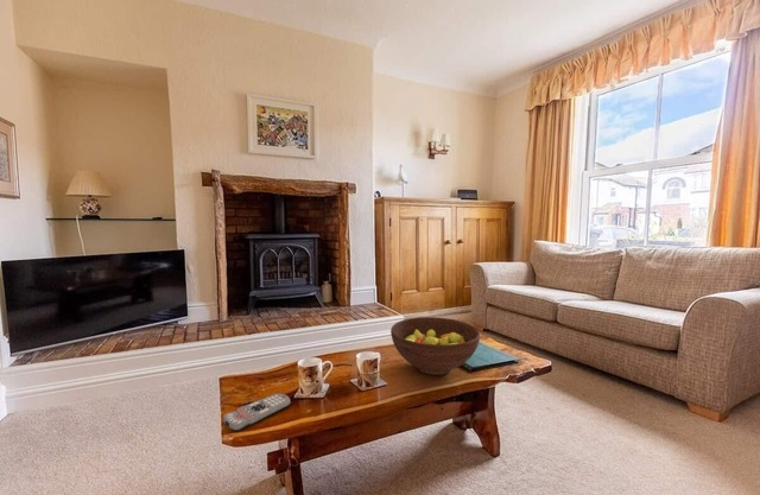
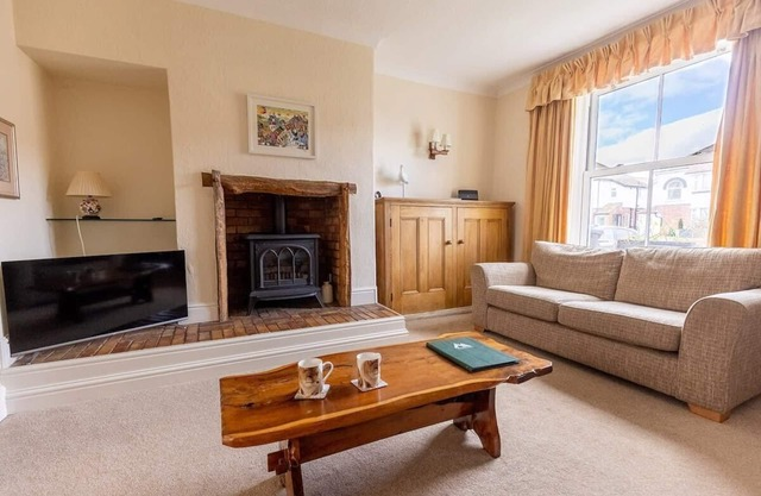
- remote control (259, 410)
- fruit bowl (433, 349)
